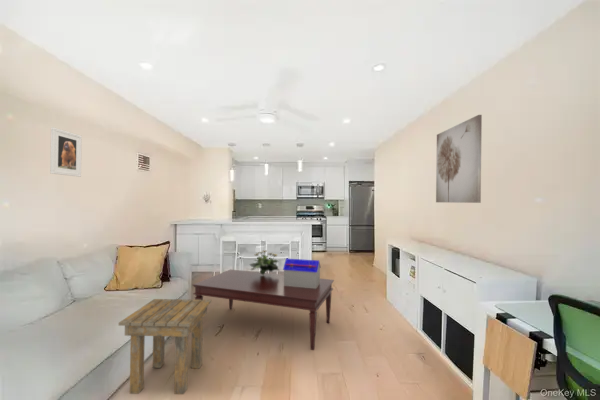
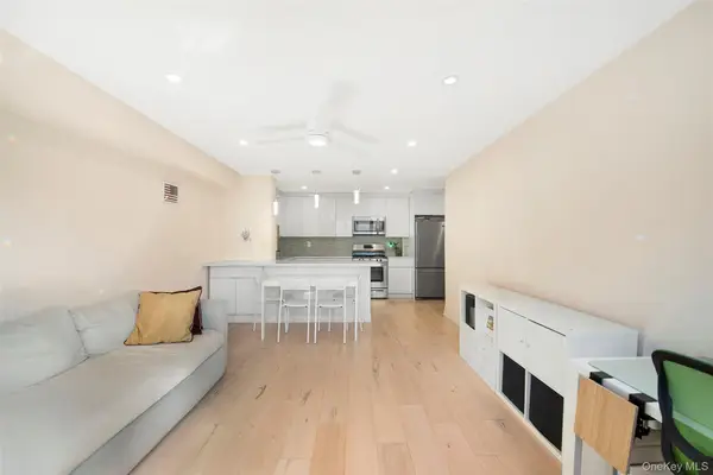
- side table (164, 343)
- flowering plant (265, 263)
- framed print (66, 153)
- architectural model (302, 271)
- coffee table (265, 303)
- wall art (455, 164)
